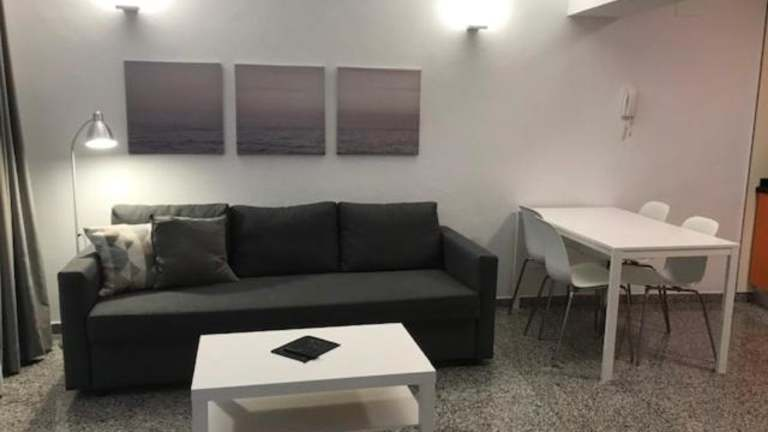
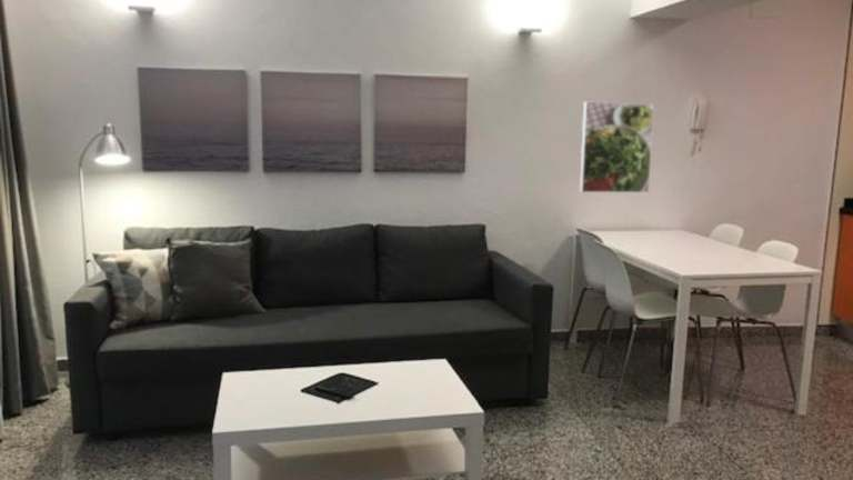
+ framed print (616, 148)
